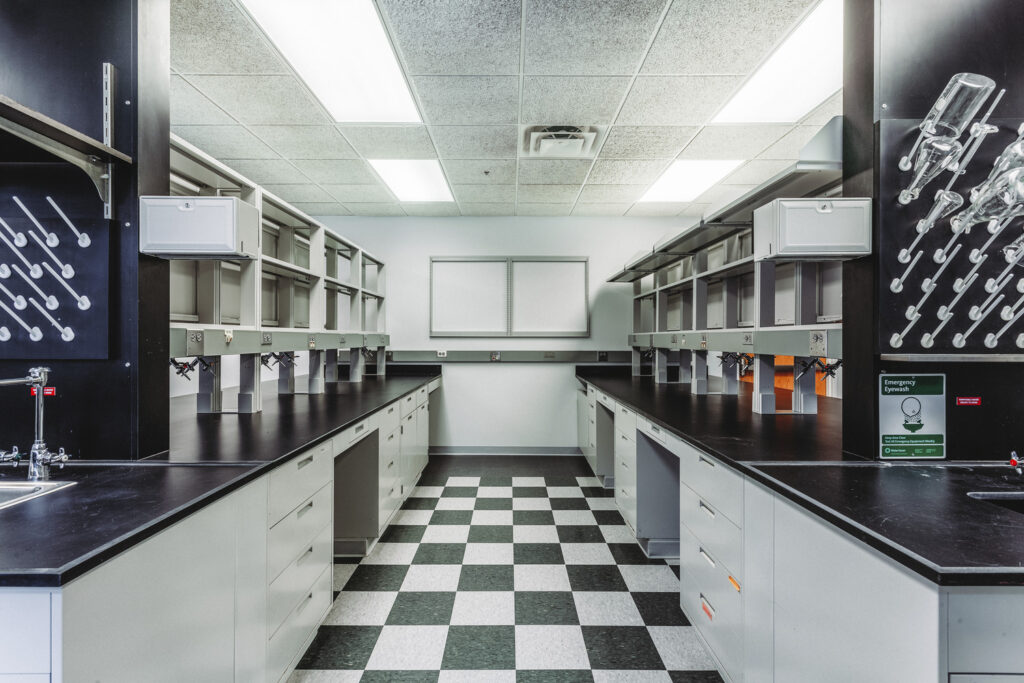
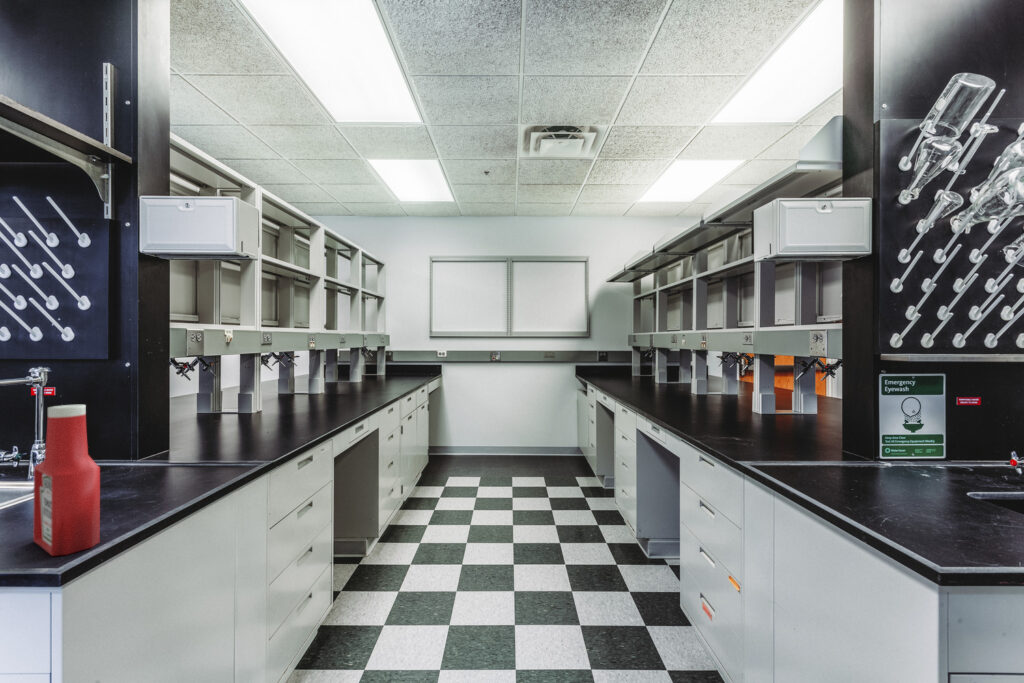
+ soap bottle (66, 474)
